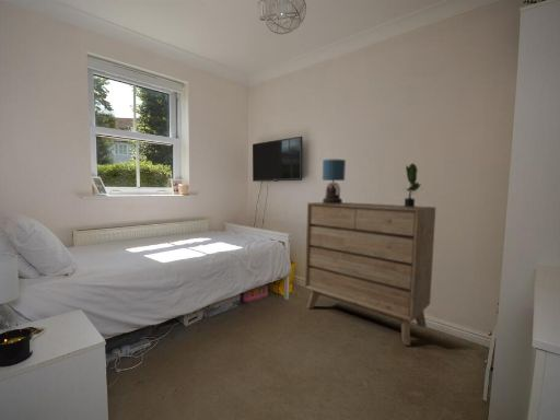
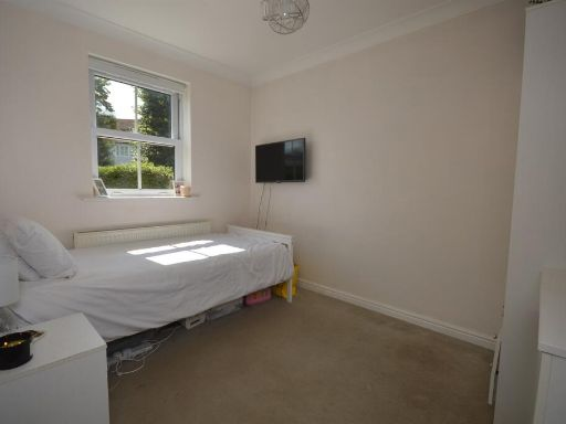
- potted plant (412, 185)
- dresser (364, 260)
- table lamp (332, 182)
